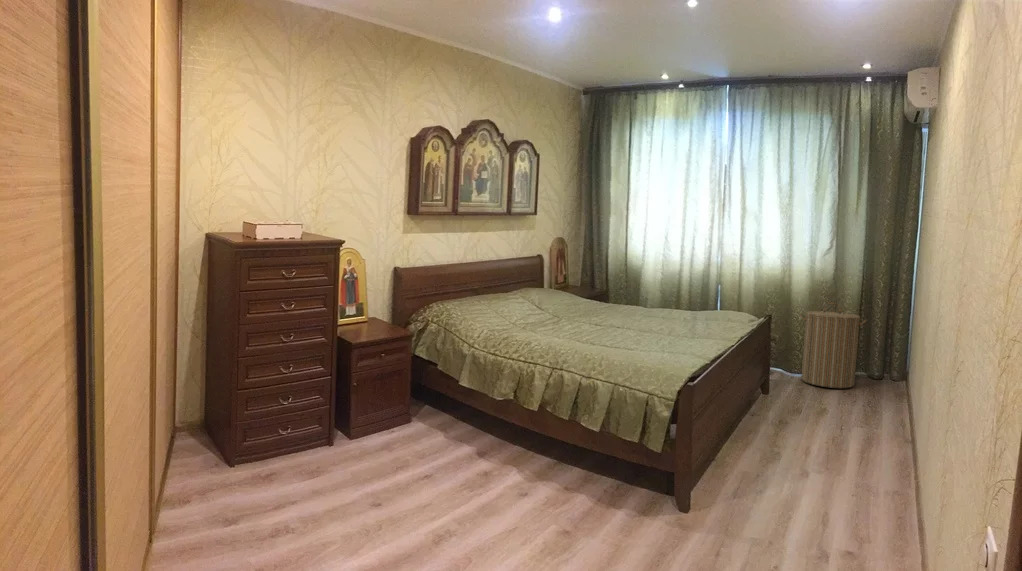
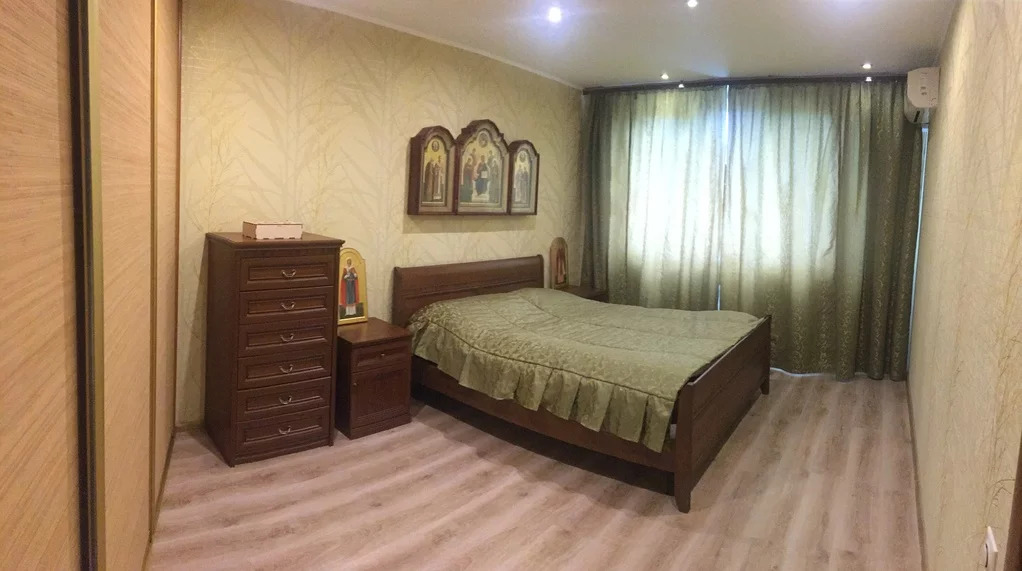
- laundry hamper (830, 342)
